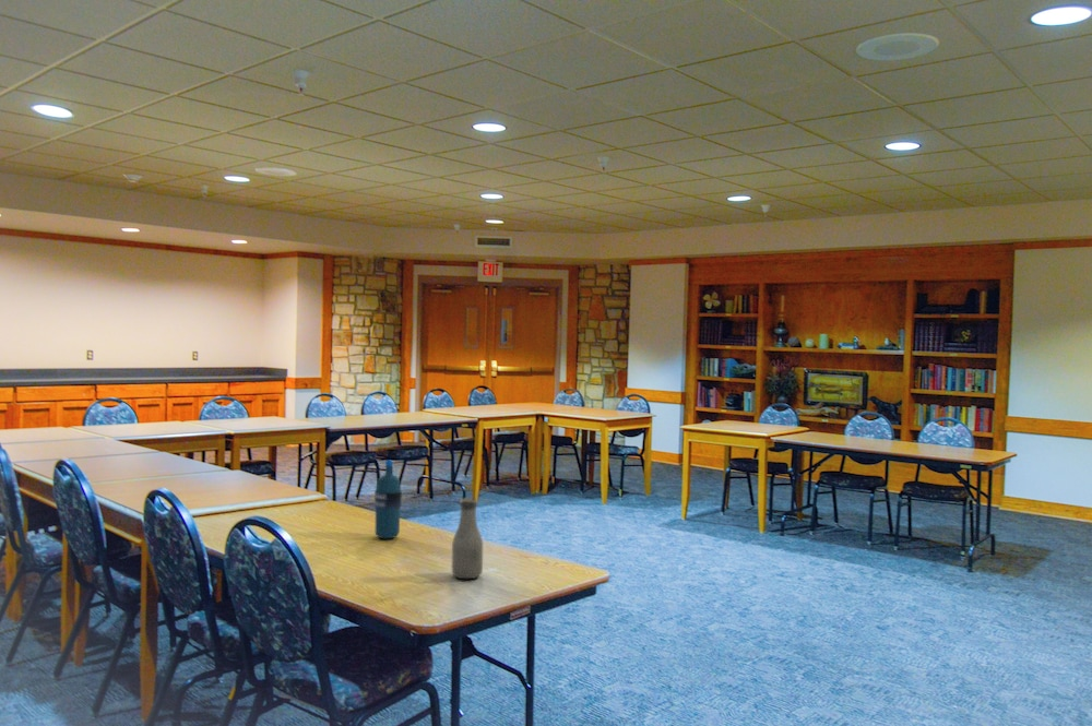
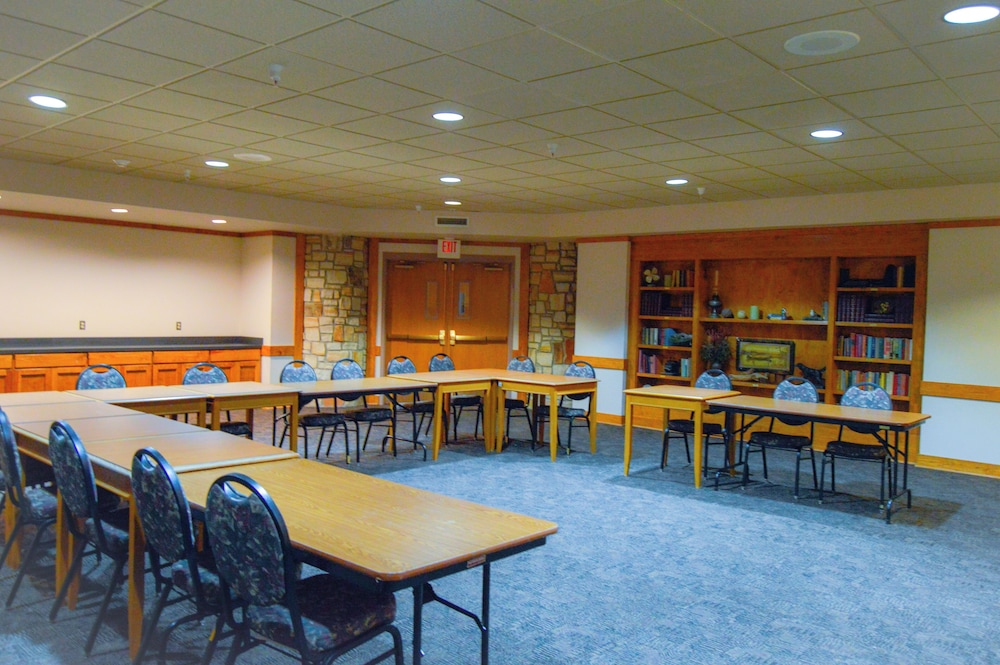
- water bottle (388, 499)
- bottle (467, 537)
